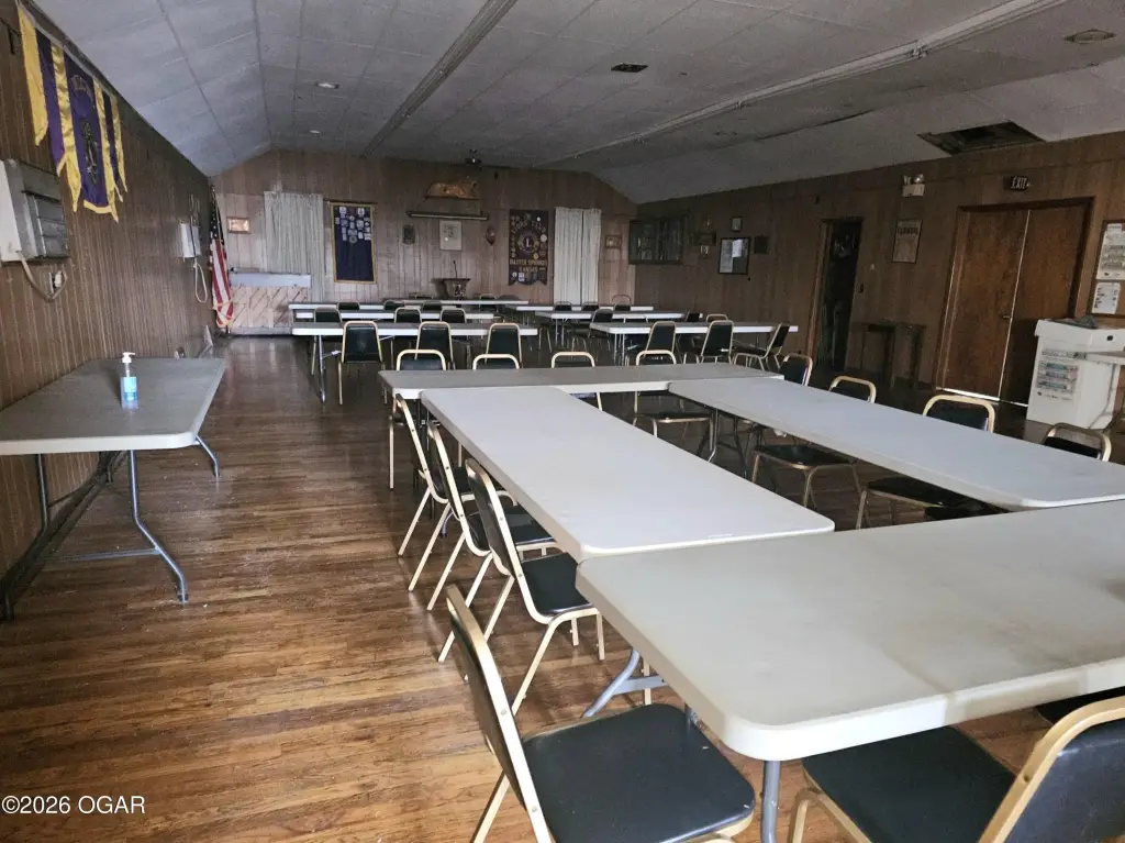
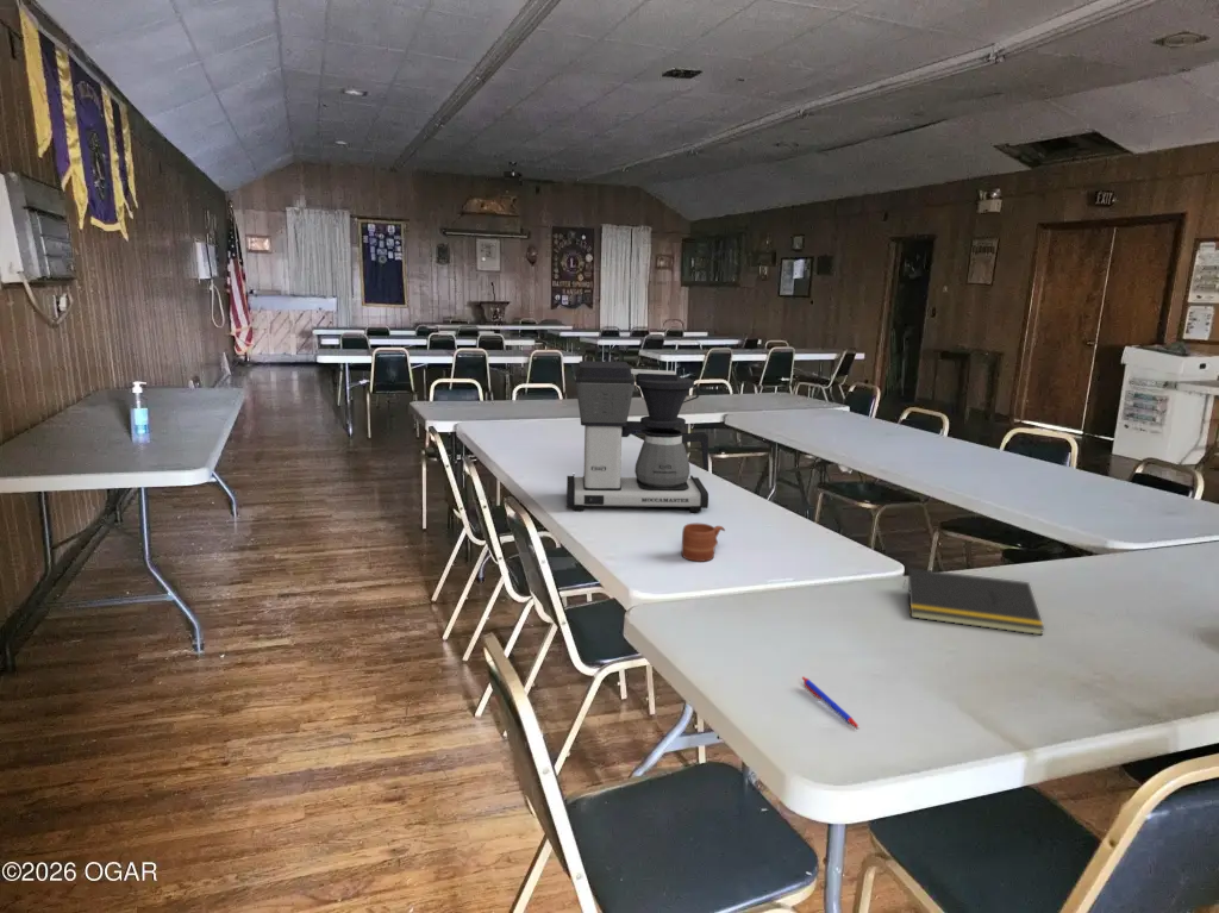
+ coffee maker (638, 430)
+ notepad (970, 599)
+ pen (829, 701)
+ mug (706, 540)
